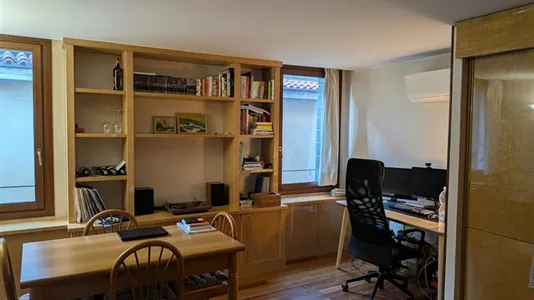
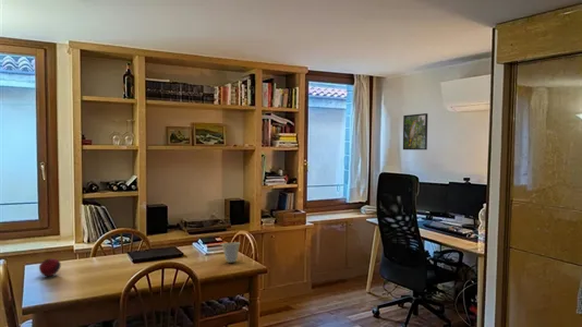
+ fruit (49, 266)
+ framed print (414, 132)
+ cup (230, 252)
